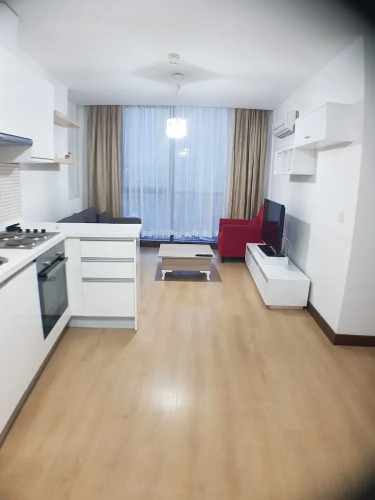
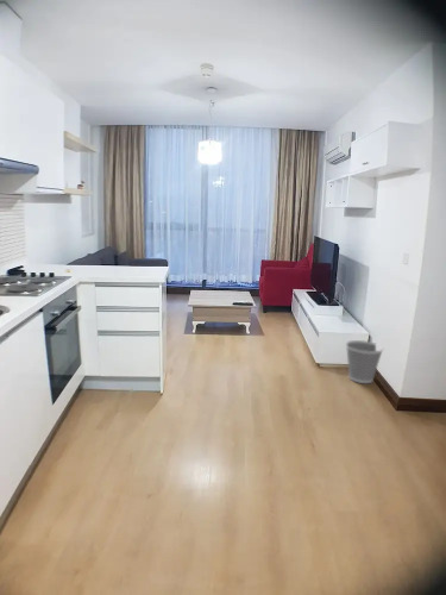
+ wastebasket (362, 362)
